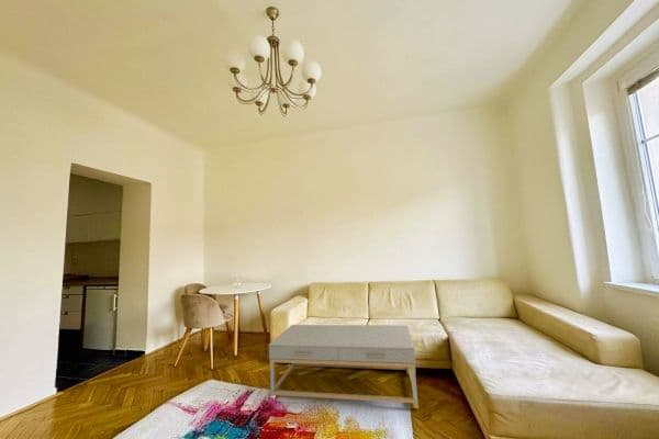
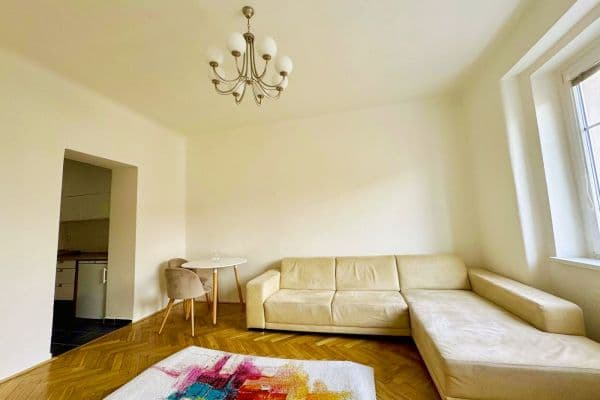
- coffee table (344, 360)
